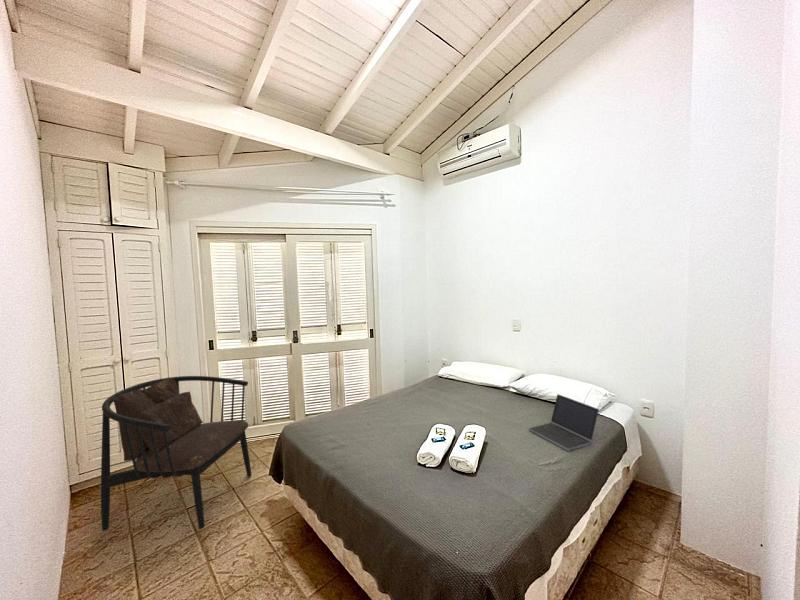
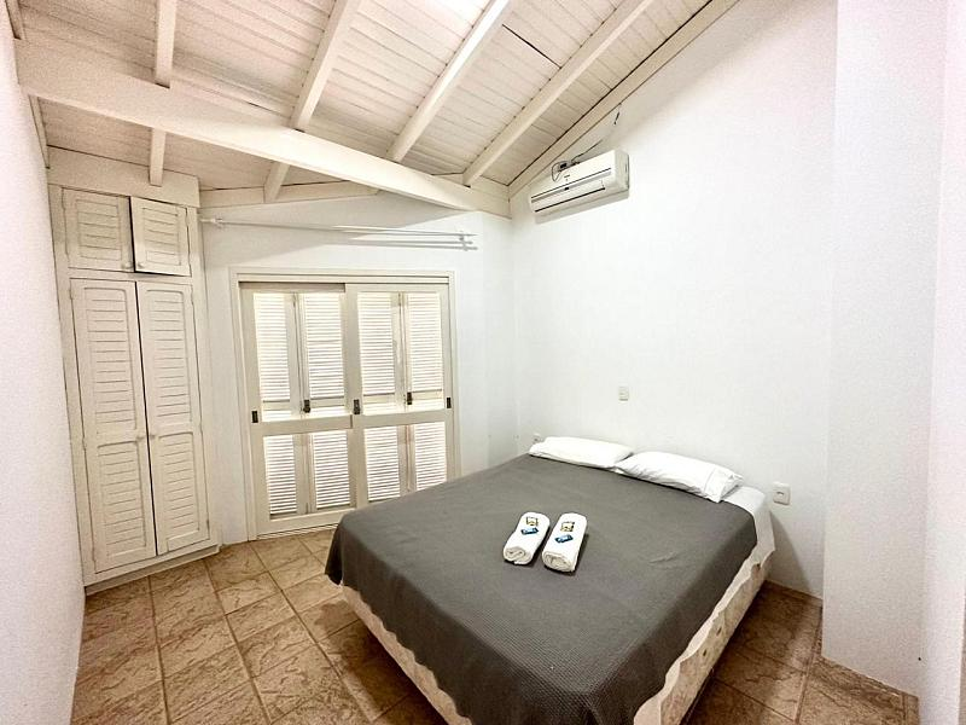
- armchair (181, 442)
- laptop computer (562, 420)
